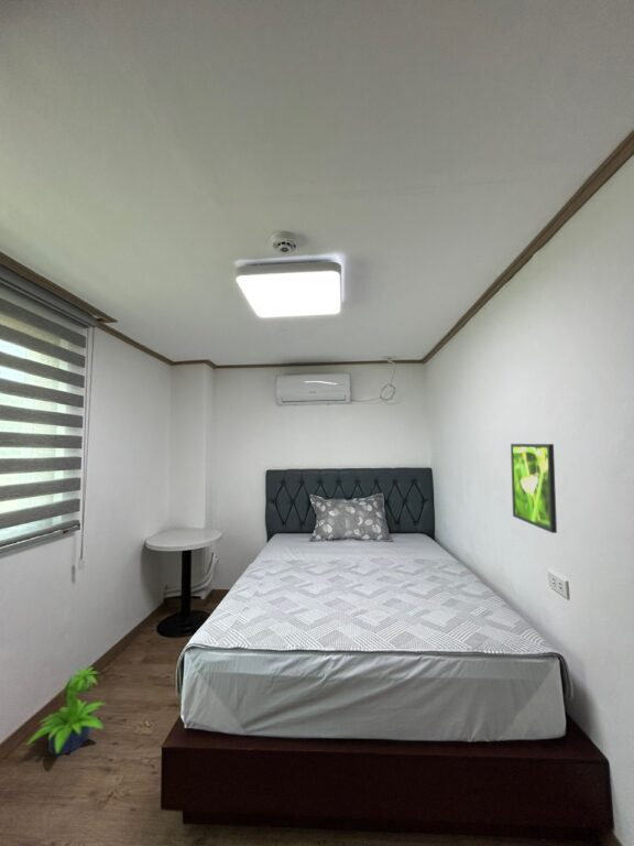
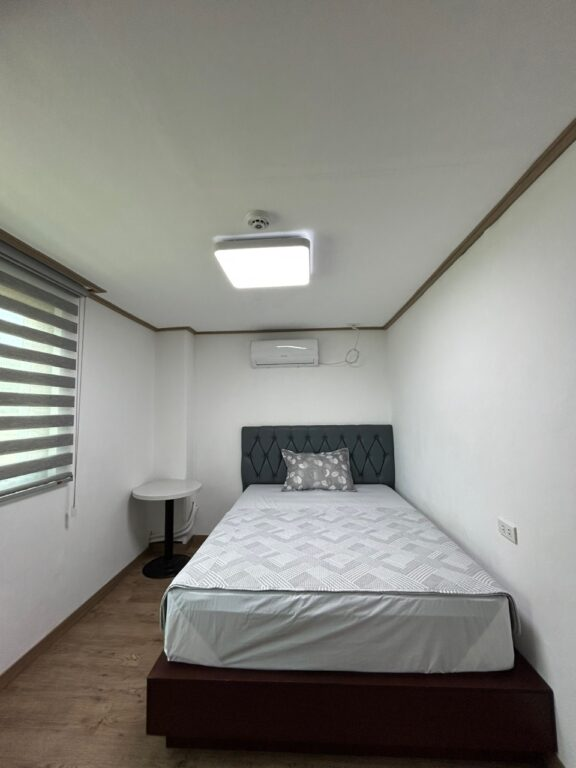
- potted plant (70, 706)
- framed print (531, 484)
